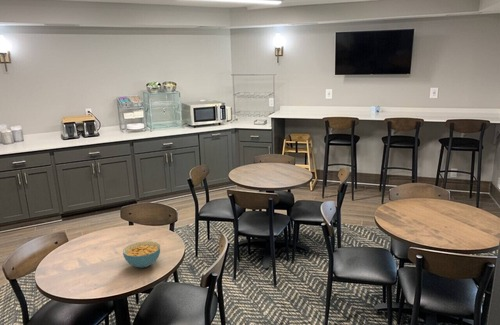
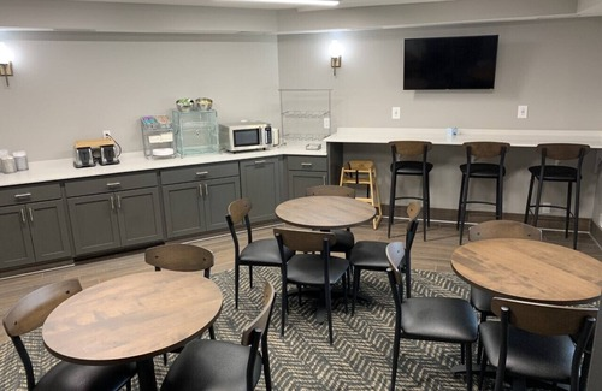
- cereal bowl (142, 256)
